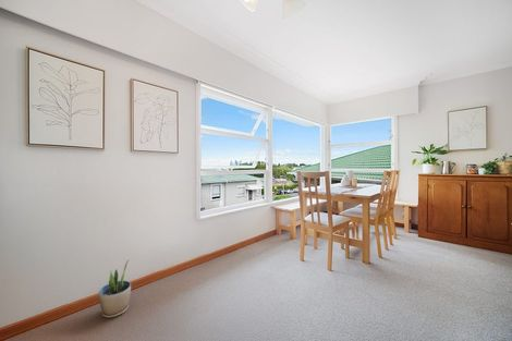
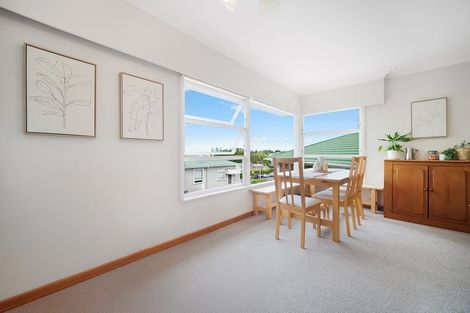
- potted plant (114, 285)
